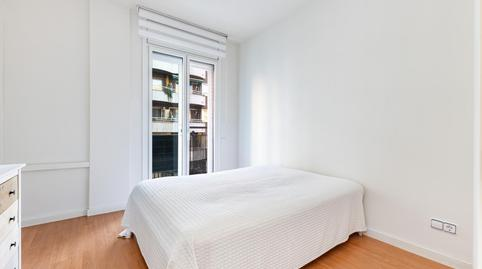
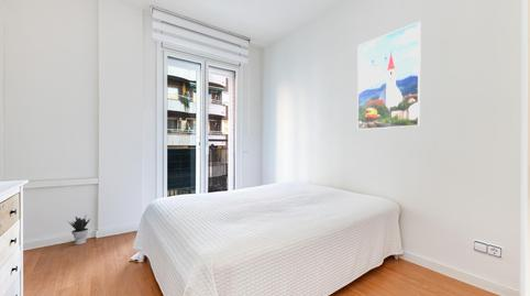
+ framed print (385, 81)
+ potted plant (78, 229)
